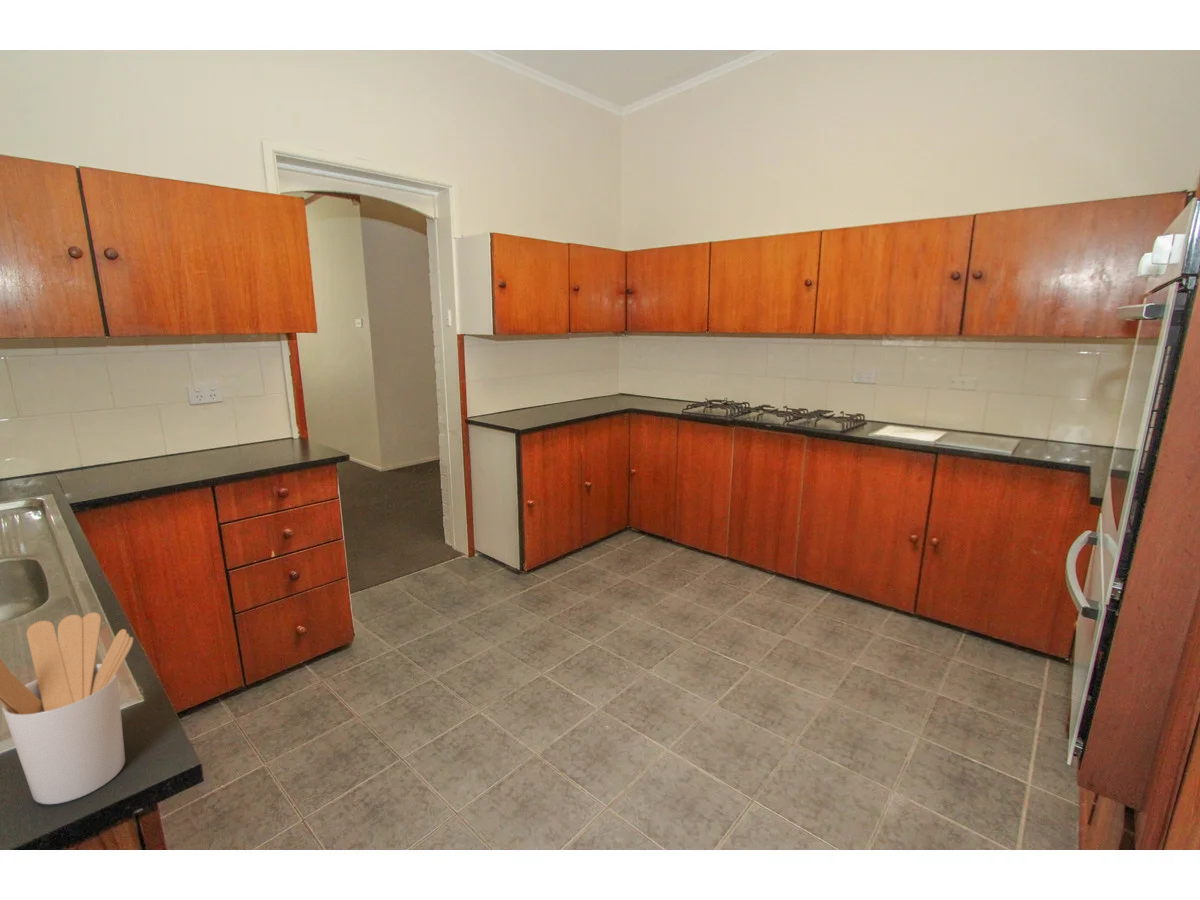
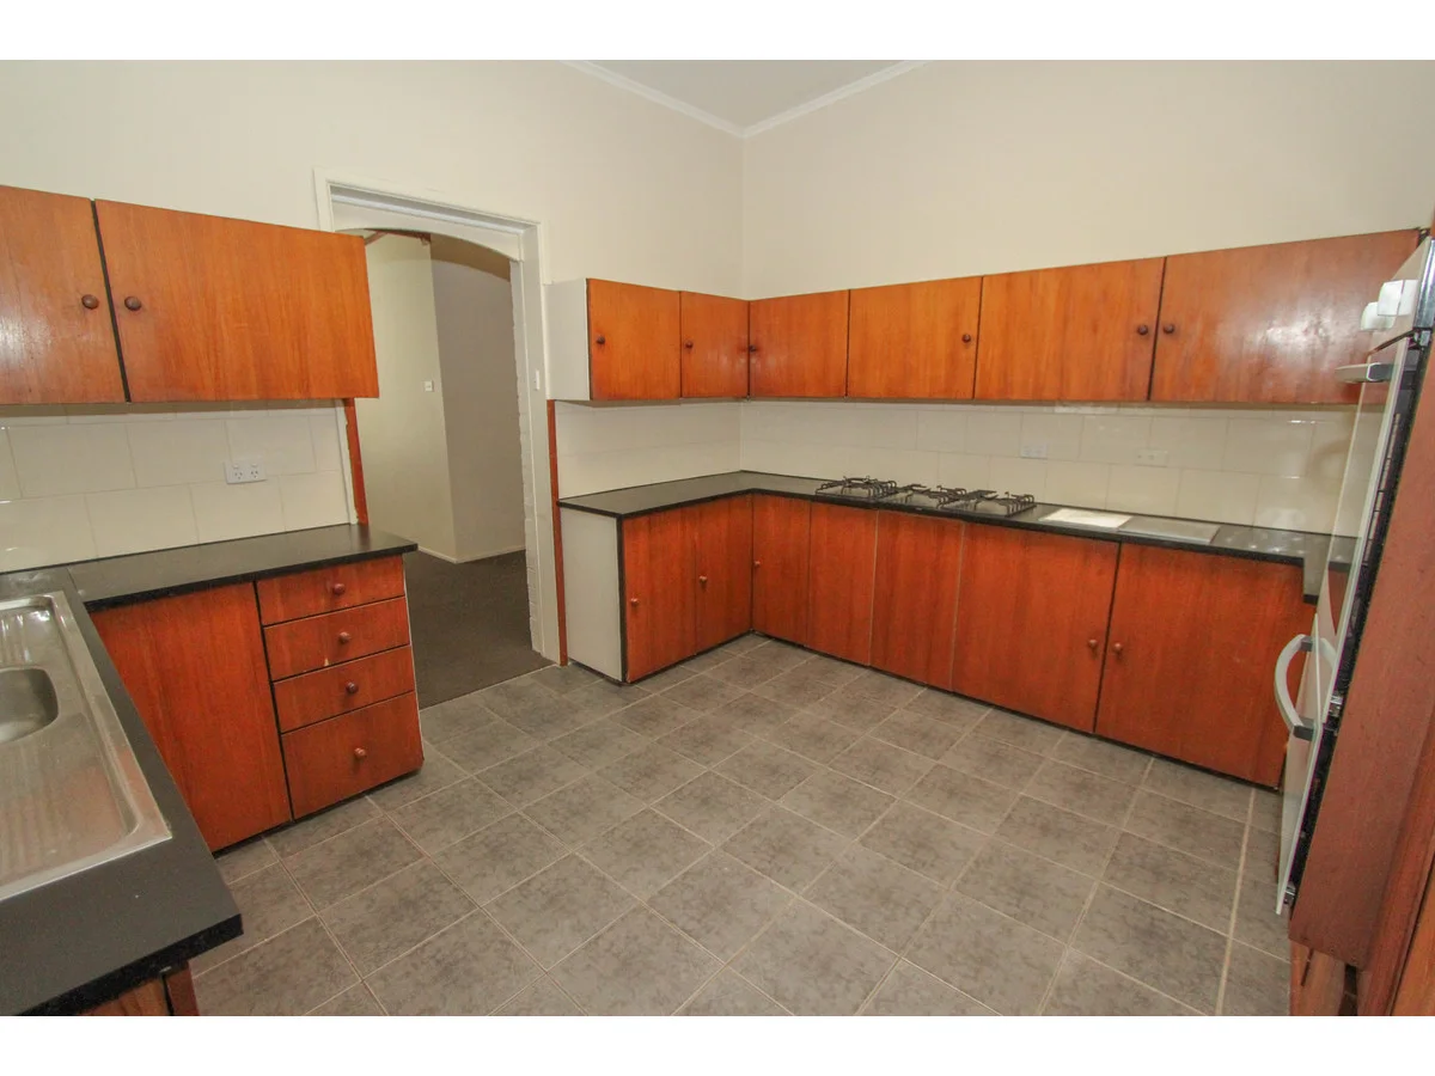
- utensil holder (69, 699)
